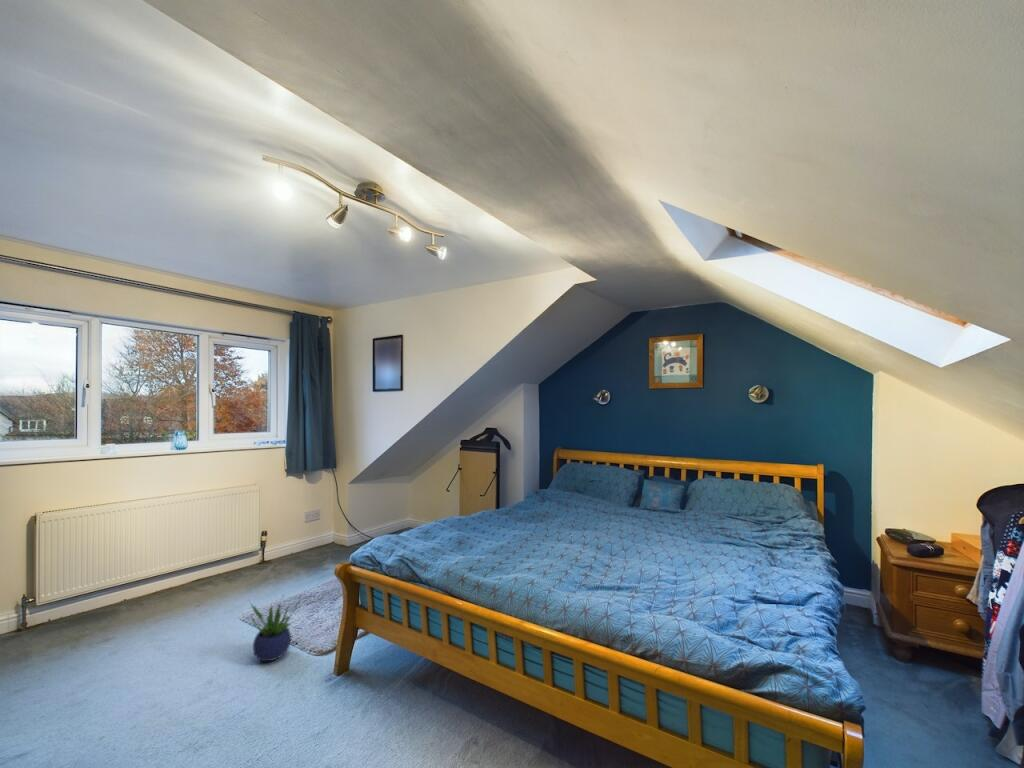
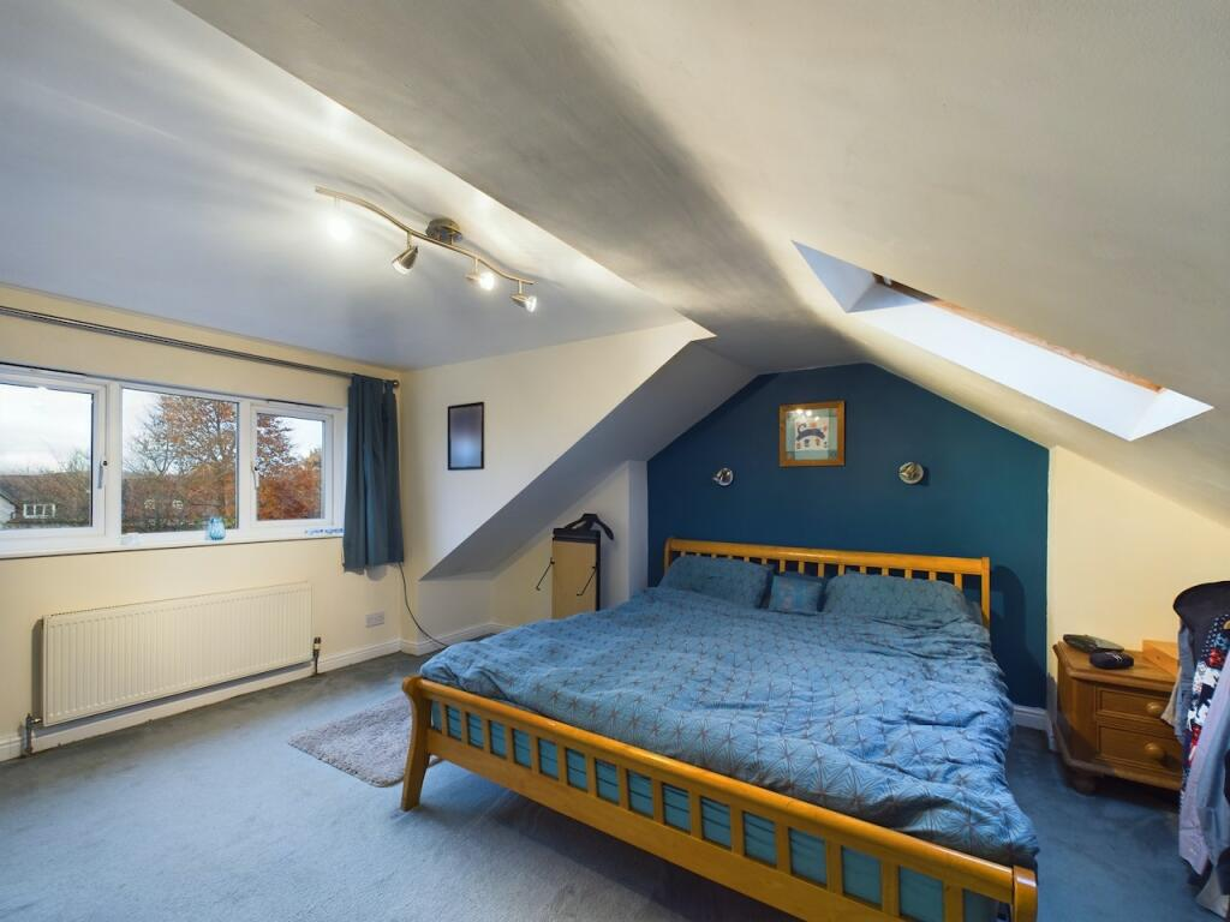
- potted plant (275, 628)
